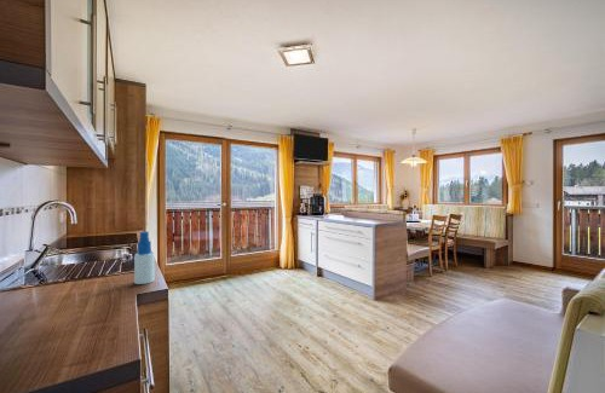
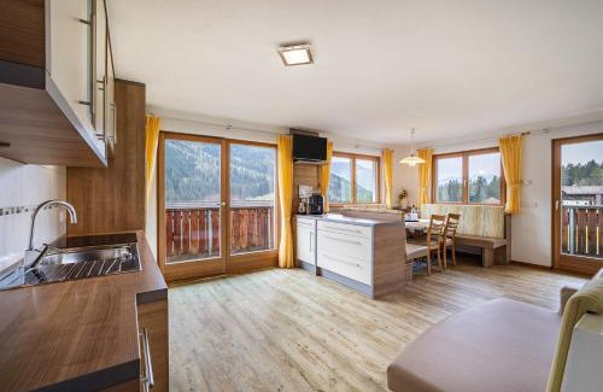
- spray bottle (144, 256)
